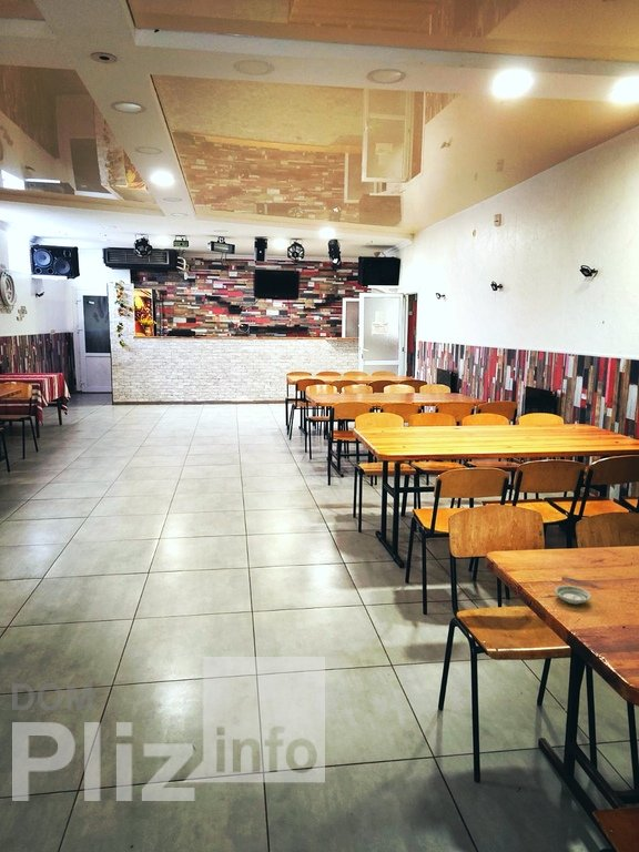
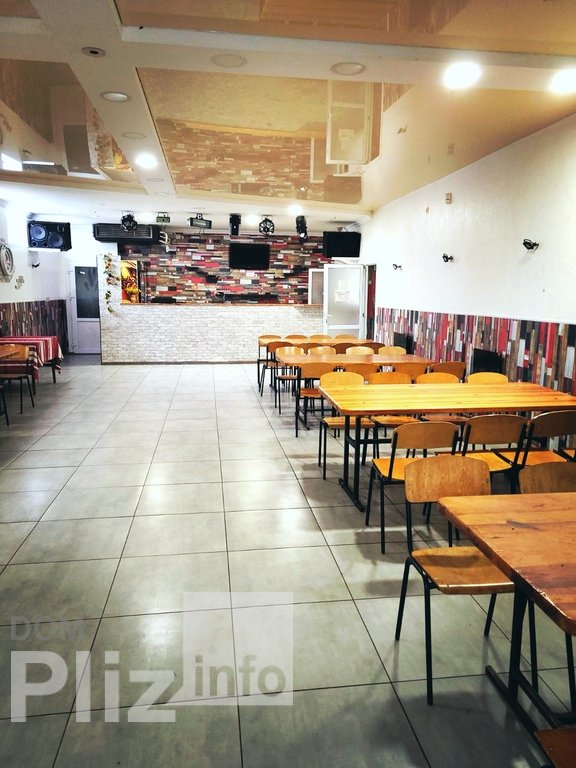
- saucer (571, 596)
